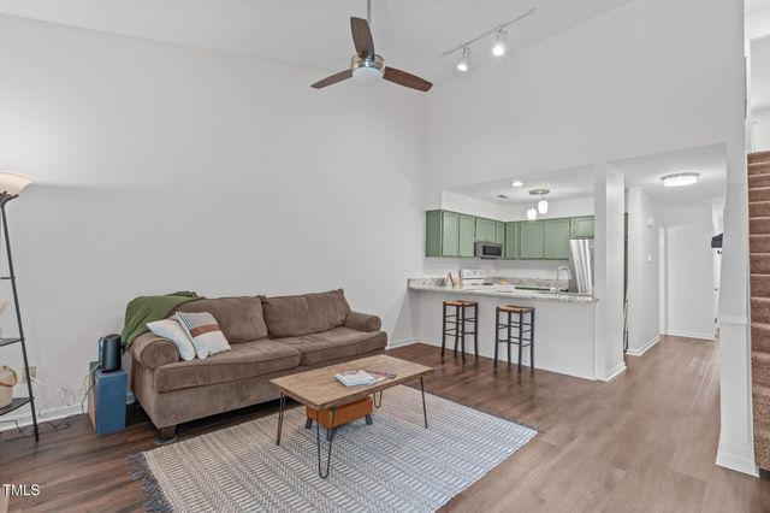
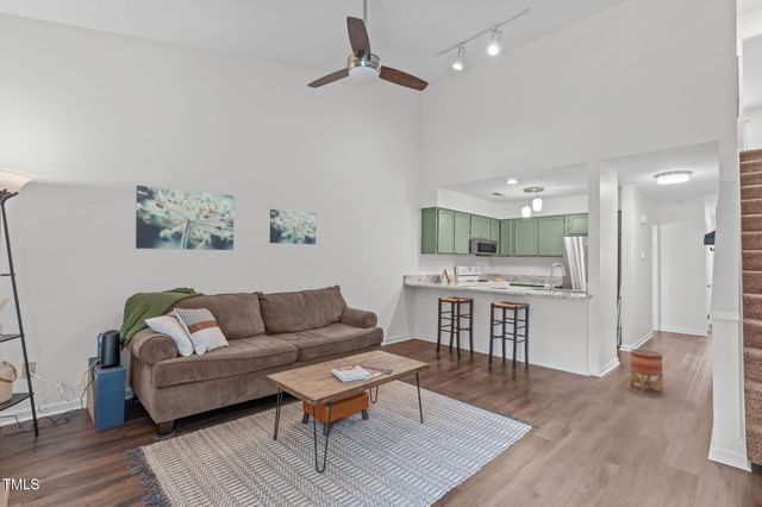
+ wall art (188, 220)
+ planter (645, 370)
+ wall art (293, 227)
